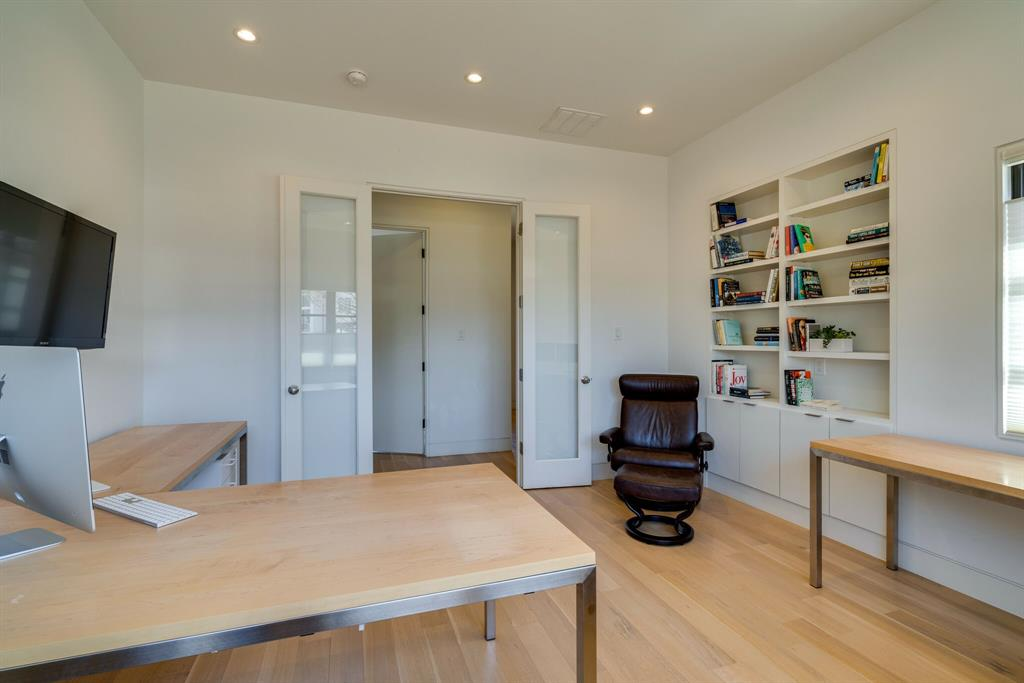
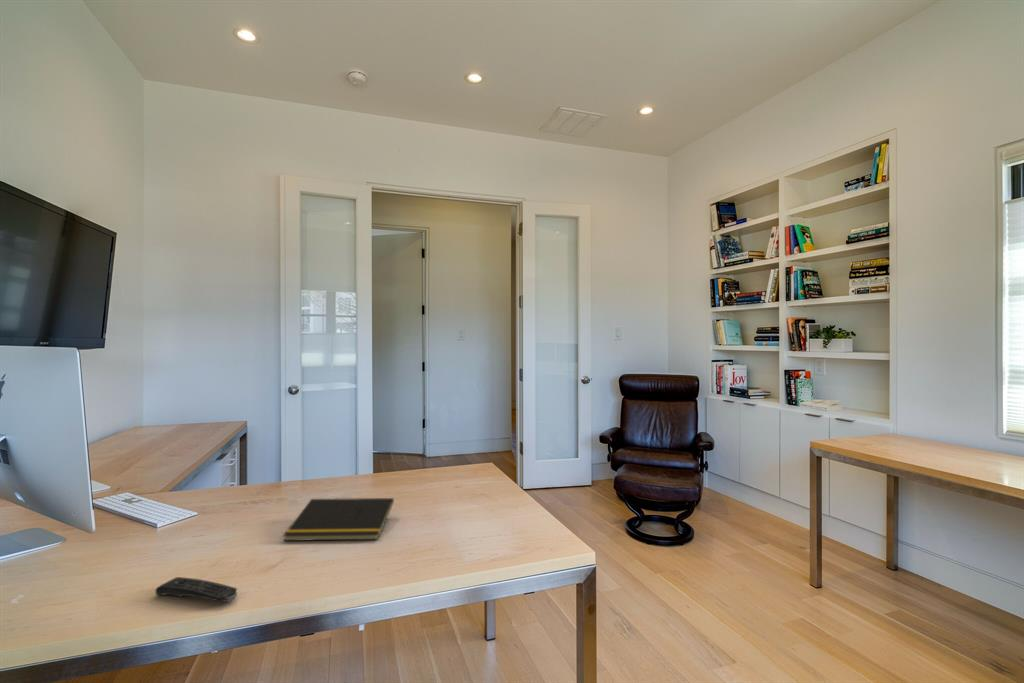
+ notepad (342, 517)
+ remote control (199, 589)
